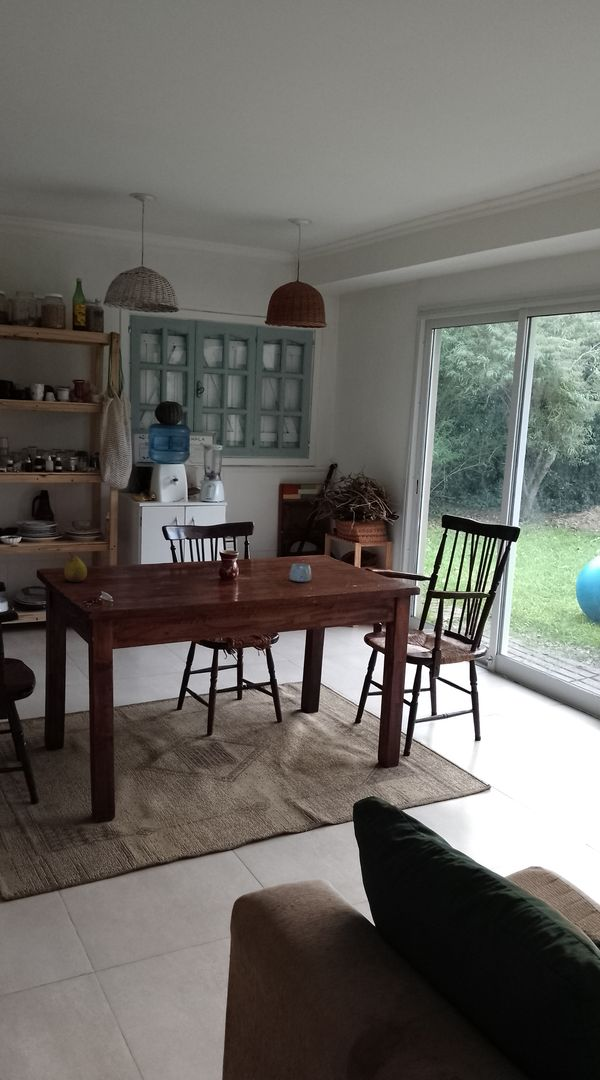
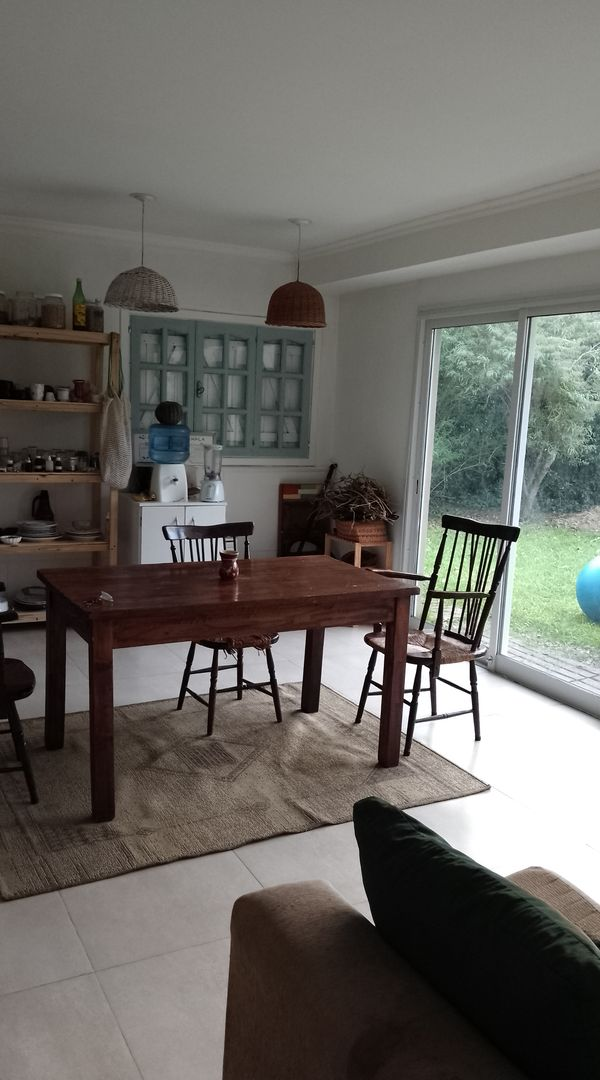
- fruit (75, 566)
- mug (301, 573)
